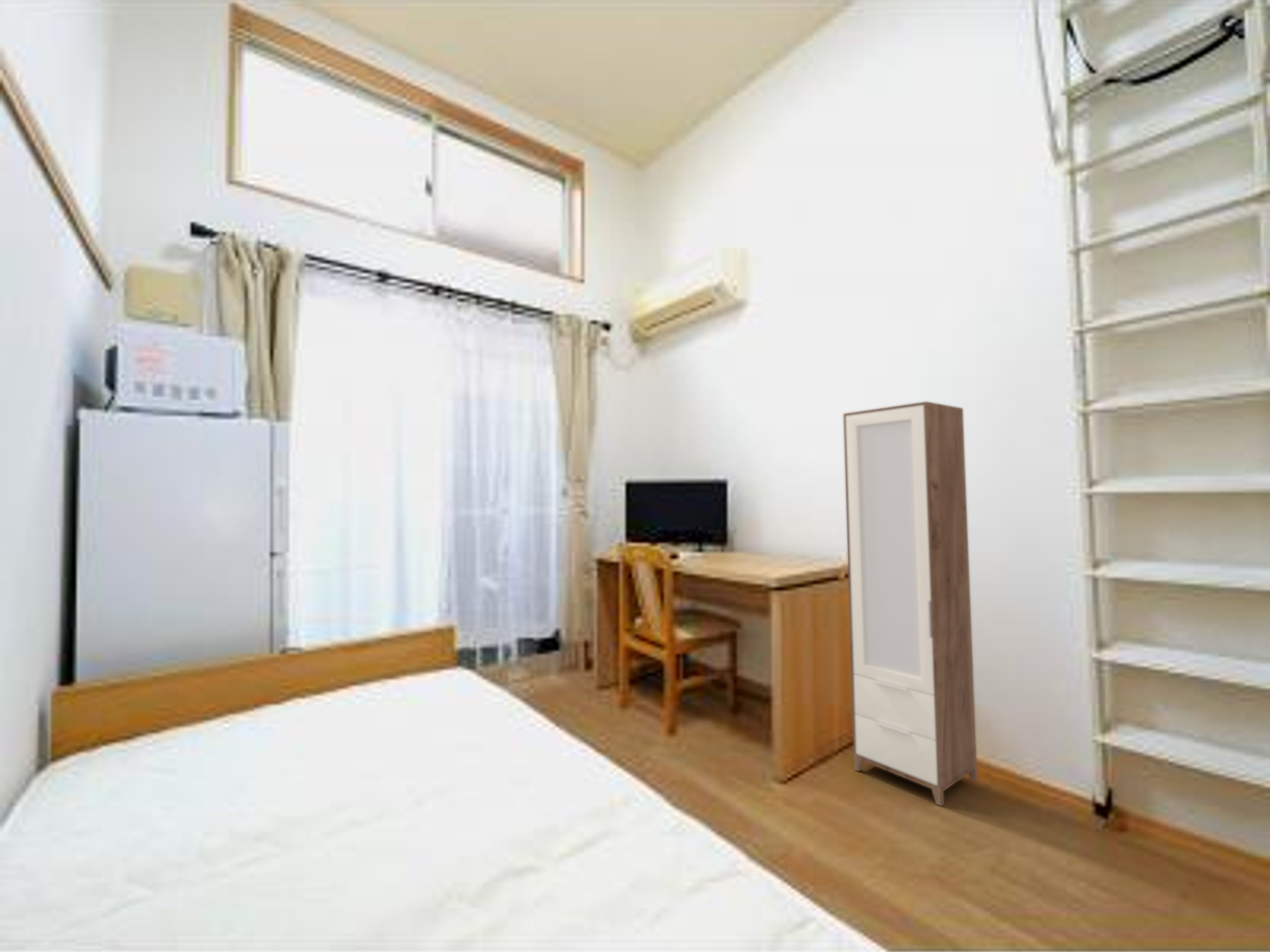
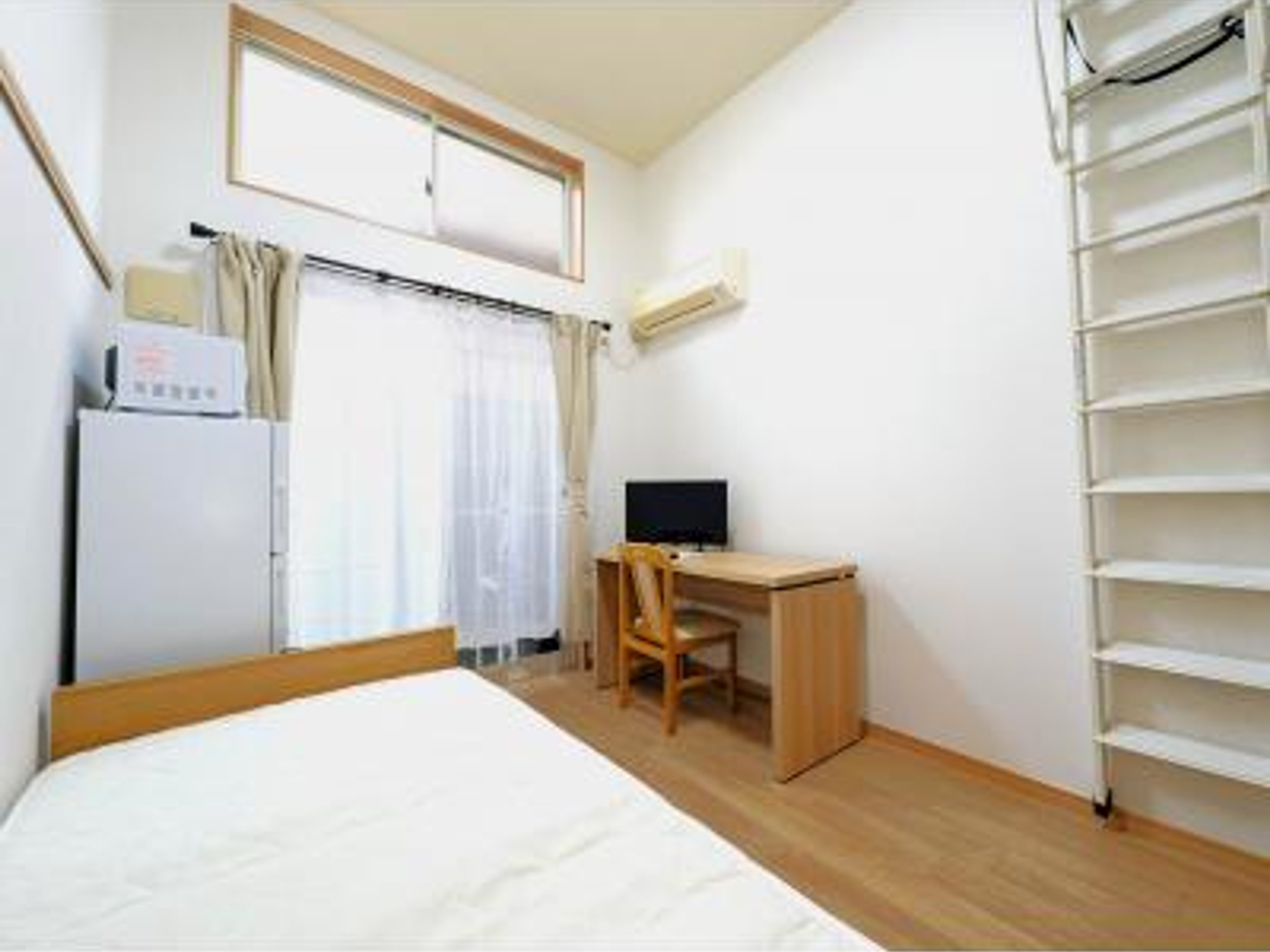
- cabinet (907, 590)
